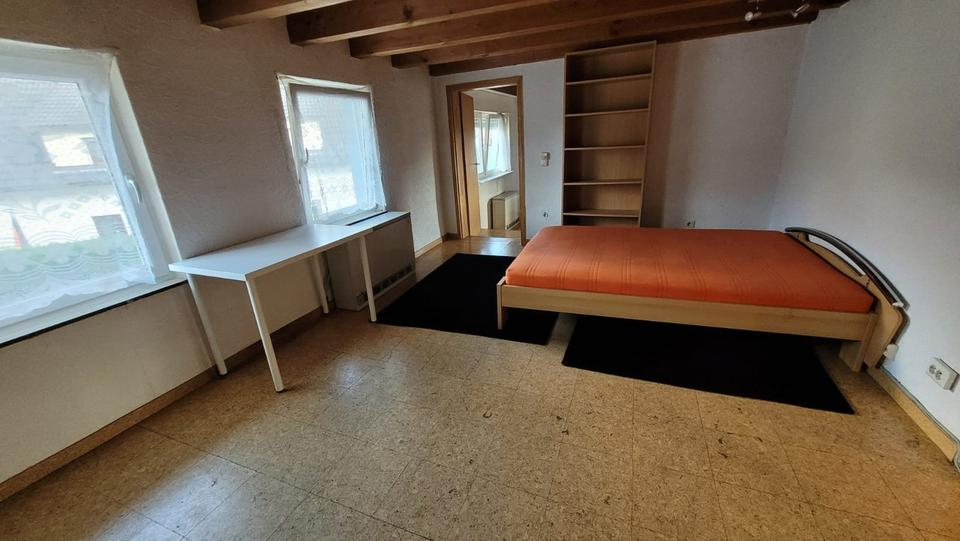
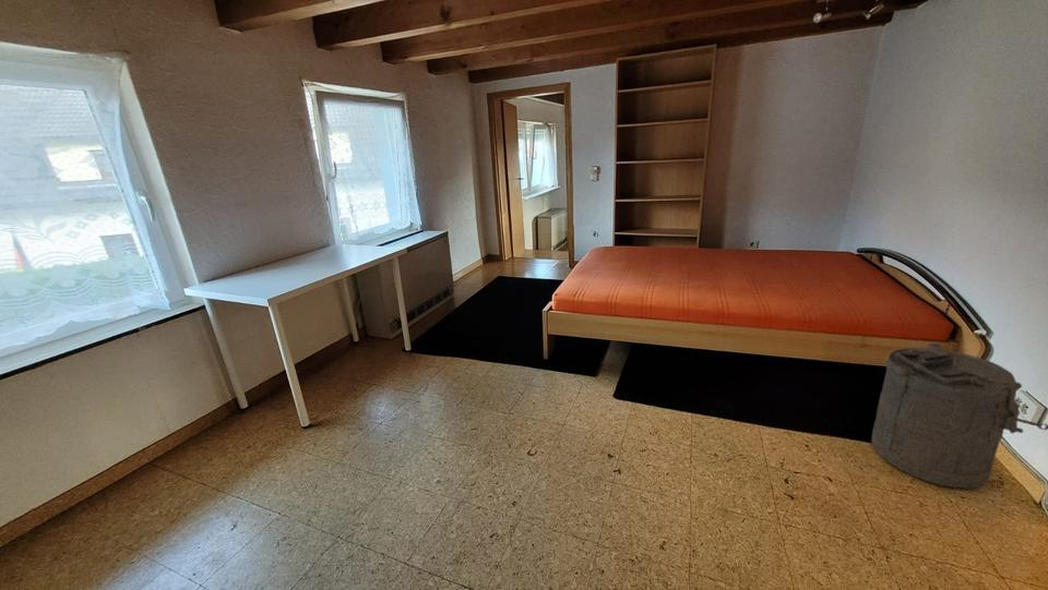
+ laundry hamper (939, 407)
